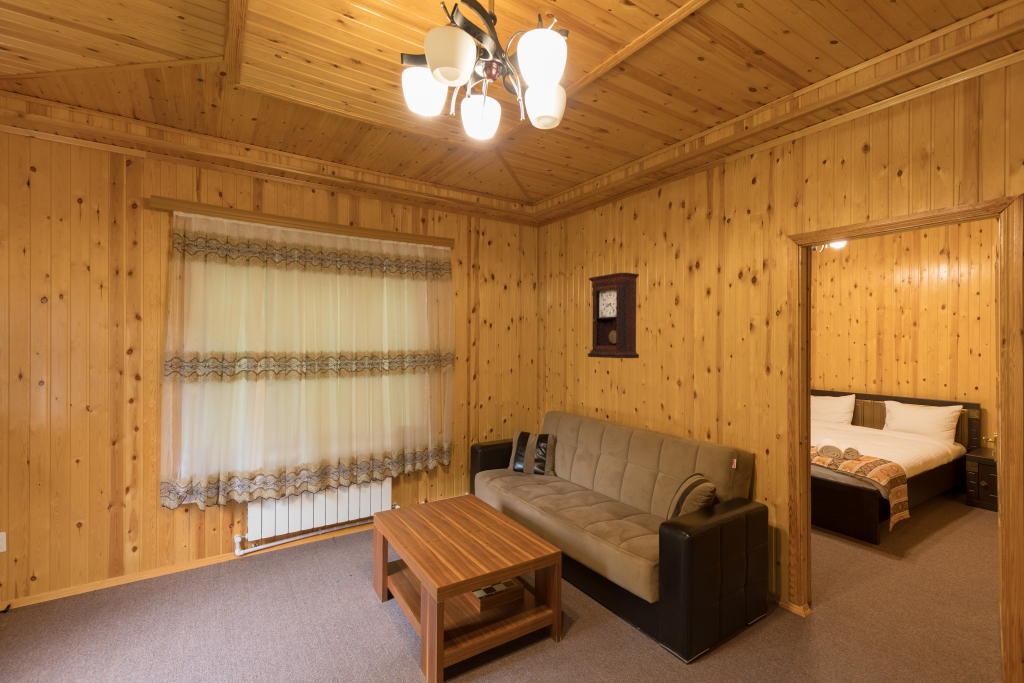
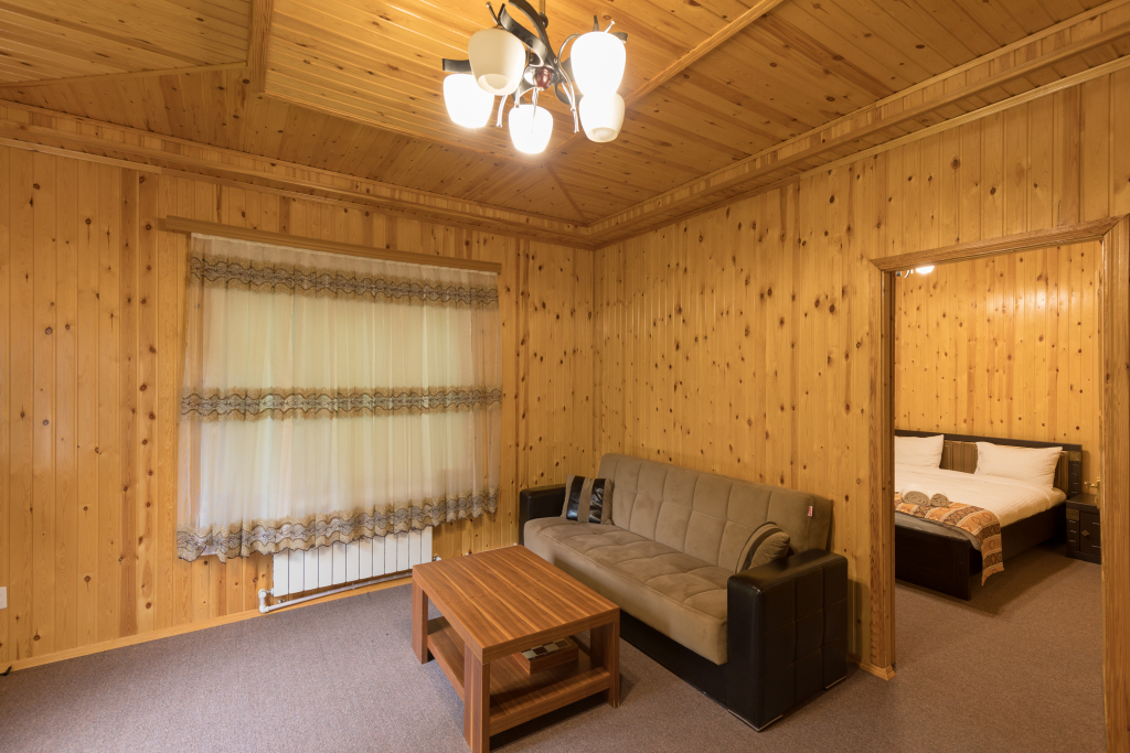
- pendulum clock (610, 316)
